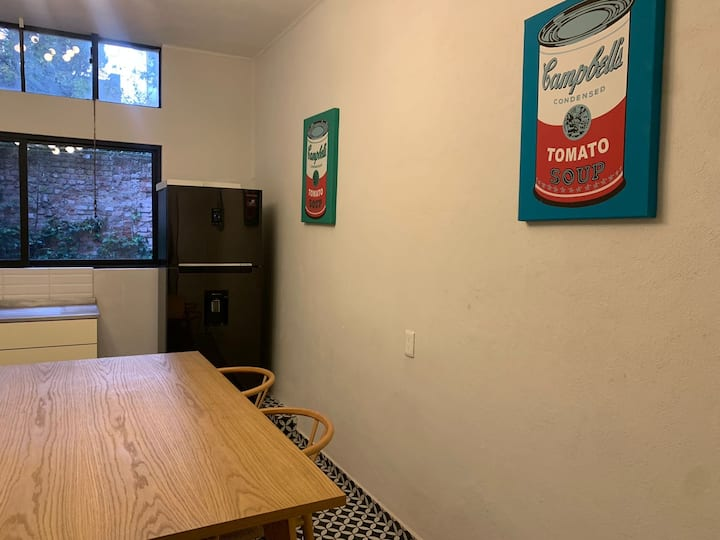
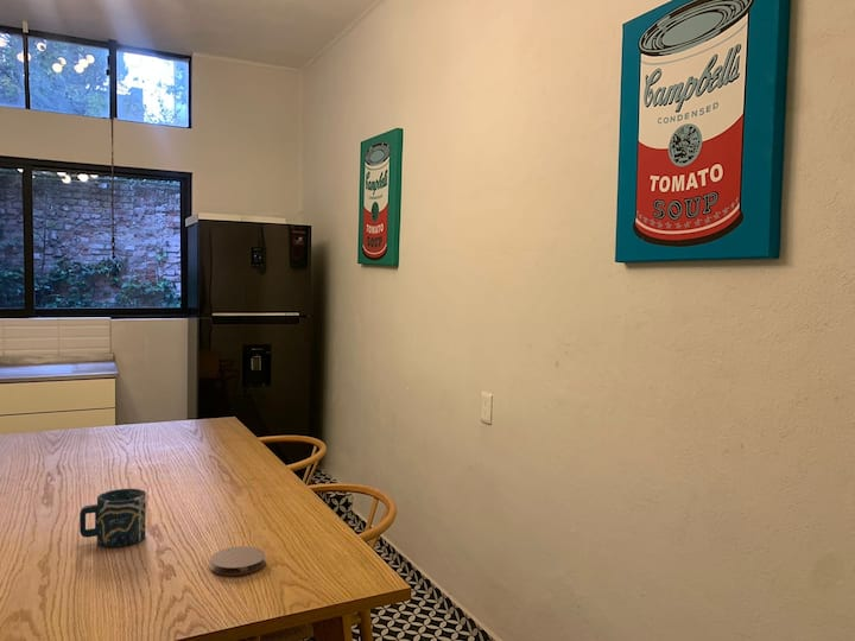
+ coaster (238, 559)
+ cup (113, 518)
